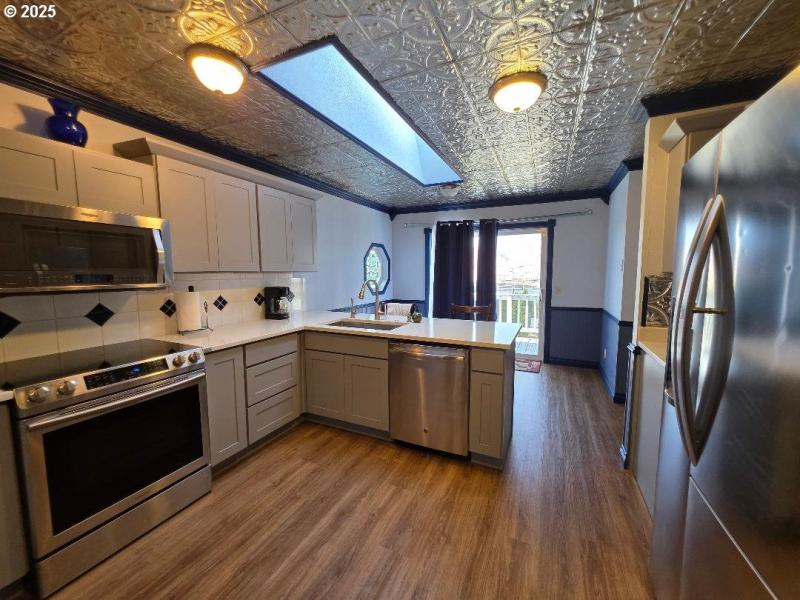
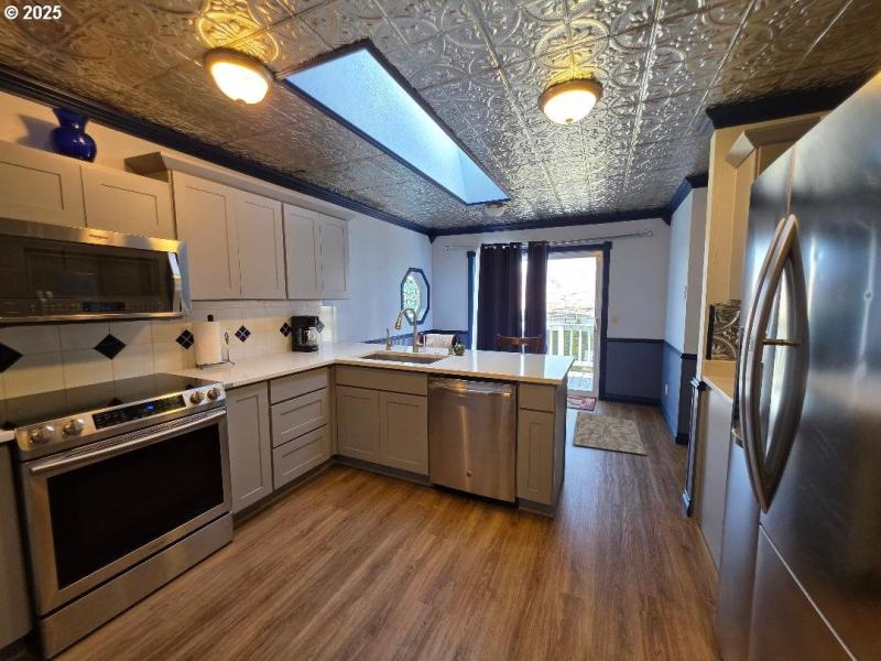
+ rug (606, 426)
